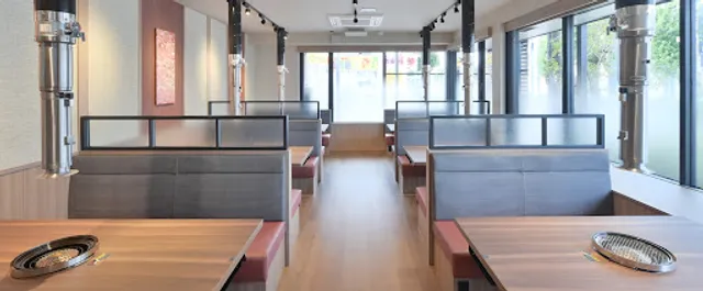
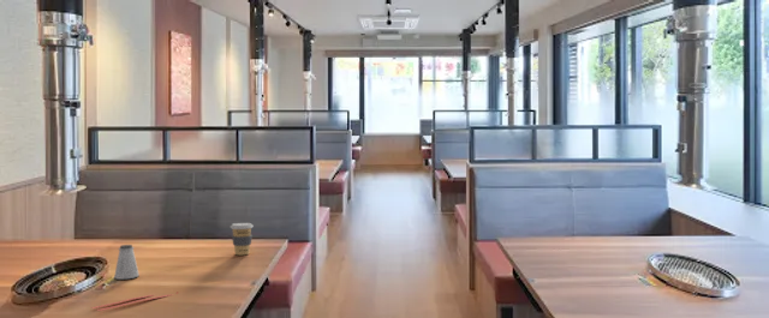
+ saltshaker (126, 260)
+ coffee cup (242, 239)
+ chopsticks (137, 300)
